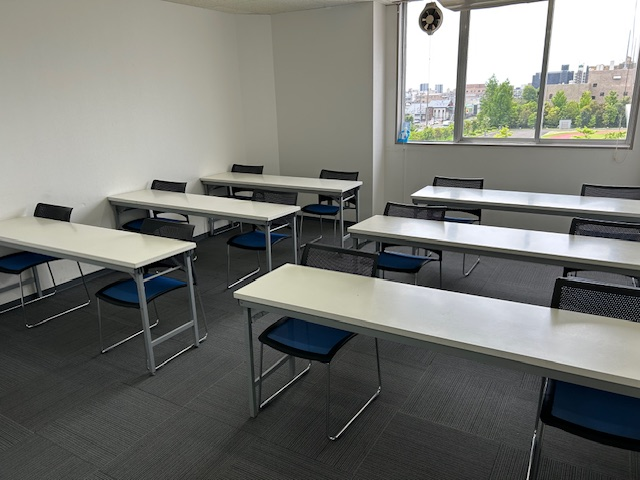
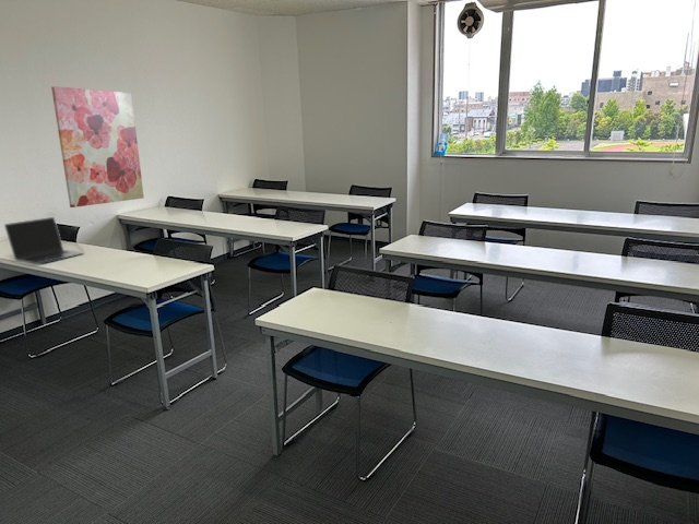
+ wall art (102, 147)
+ laptop (45, 239)
